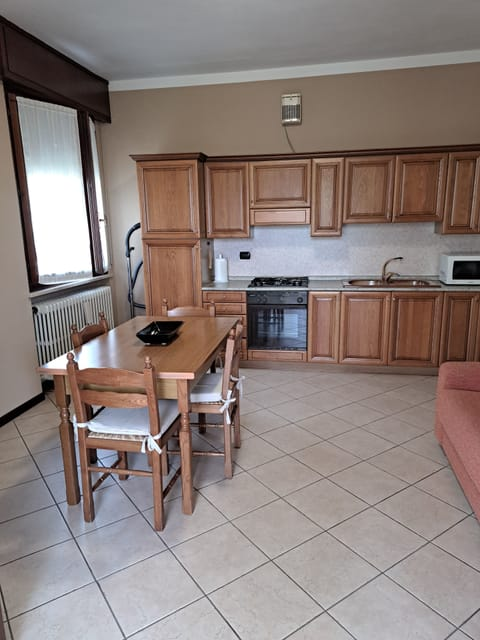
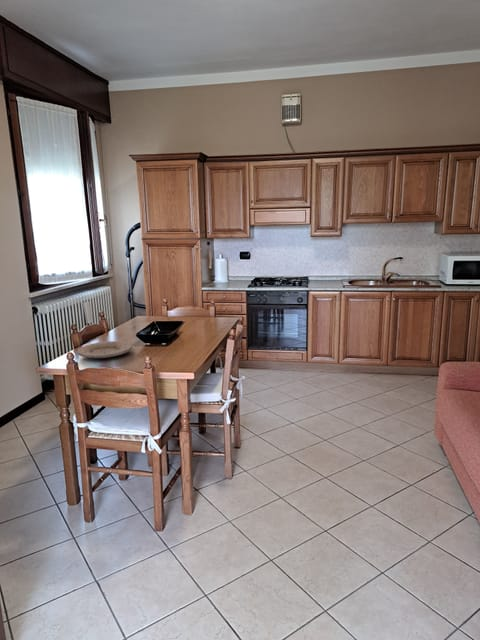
+ plate (105, 351)
